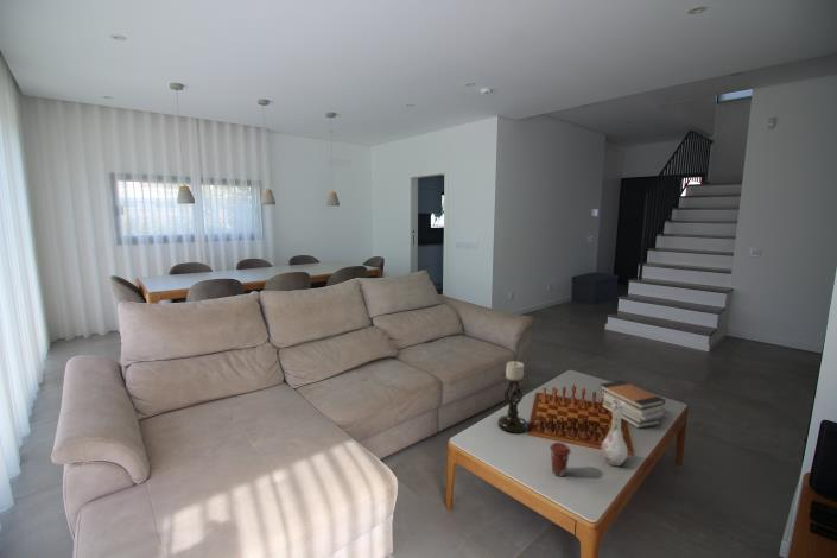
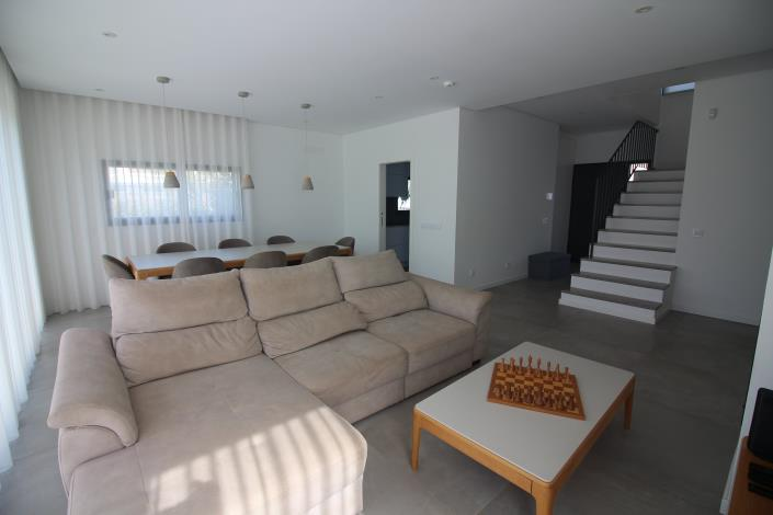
- vase (615, 432)
- coffee cup (559, 458)
- book stack (630, 402)
- candle holder (513, 393)
